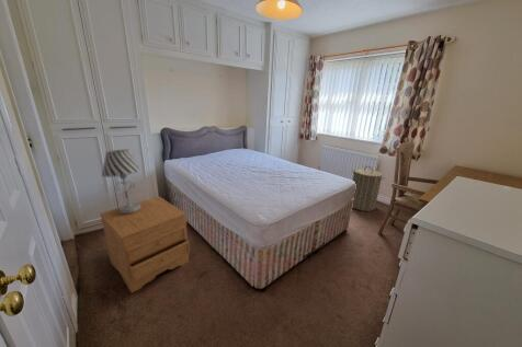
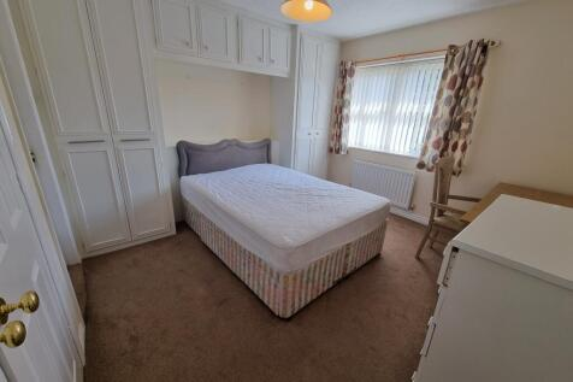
- nightstand (148, 240)
- laundry hamper (365, 186)
- table lamp (125, 182)
